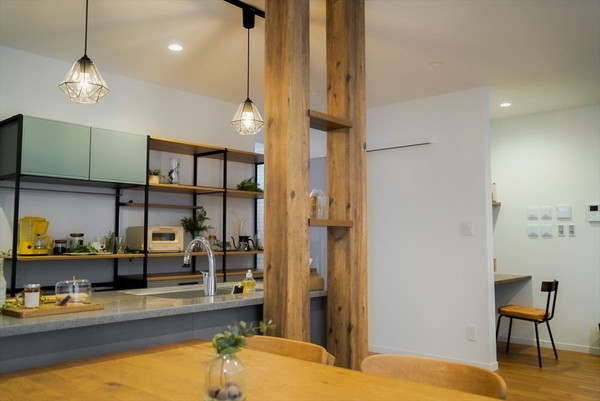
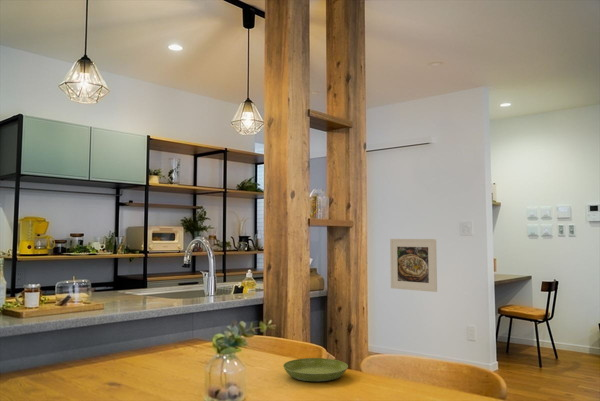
+ saucer (315, 370)
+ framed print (412, 264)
